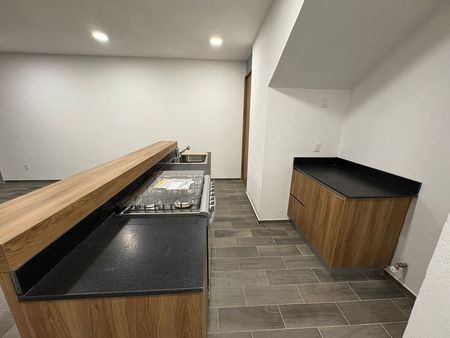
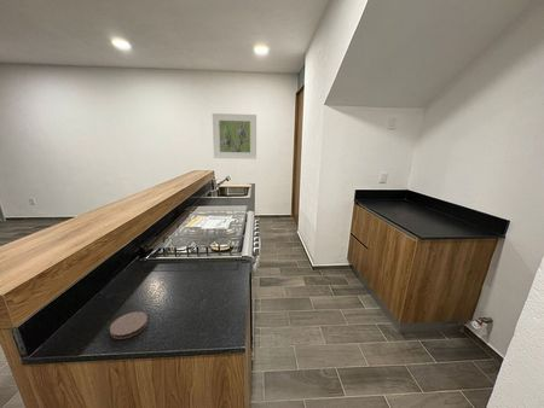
+ coaster (129, 324)
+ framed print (235, 136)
